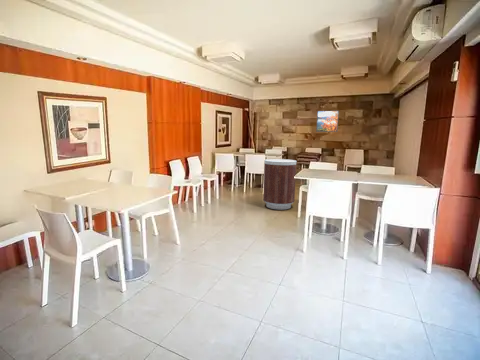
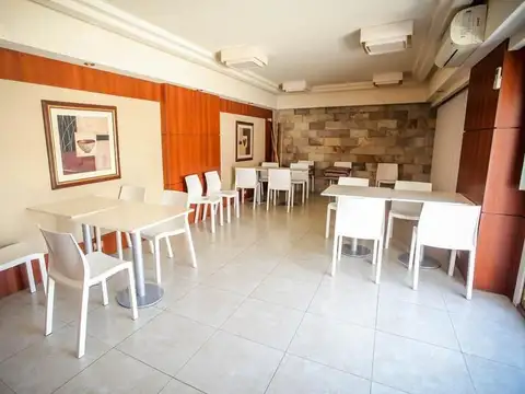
- trash can (279, 183)
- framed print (327, 121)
